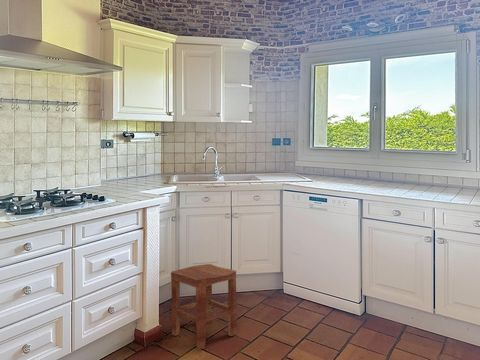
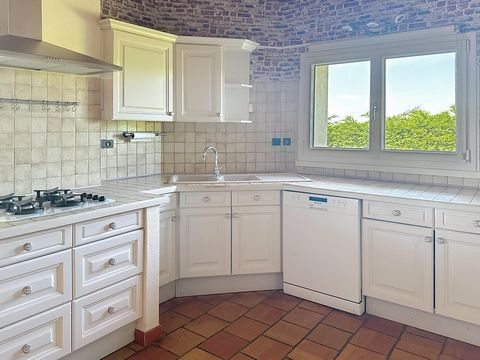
- stool (204, 302)
